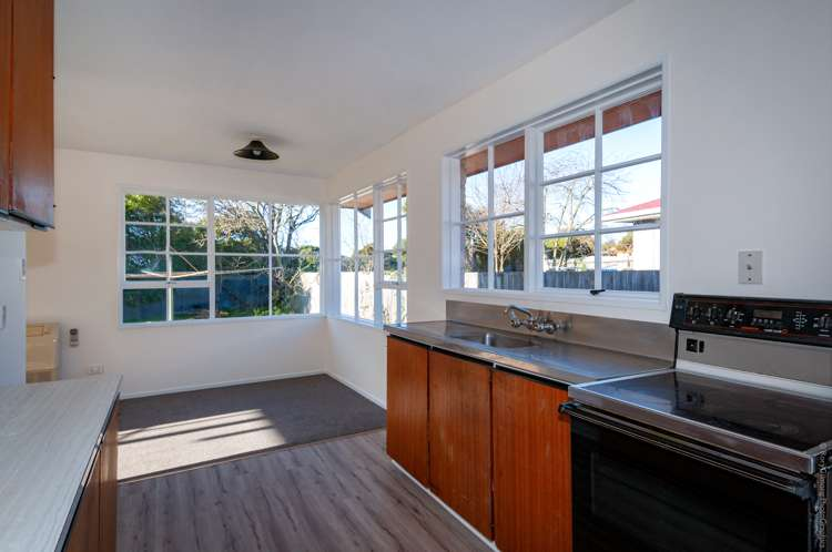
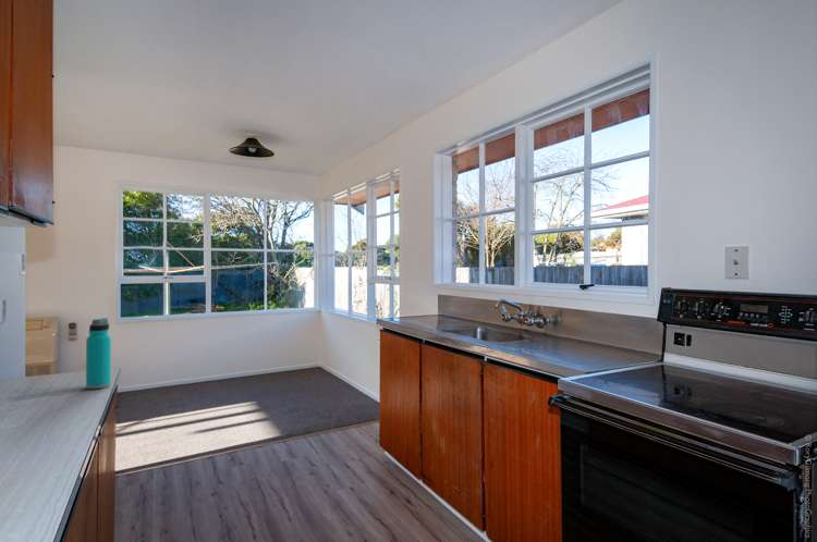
+ water bottle (98, 353)
